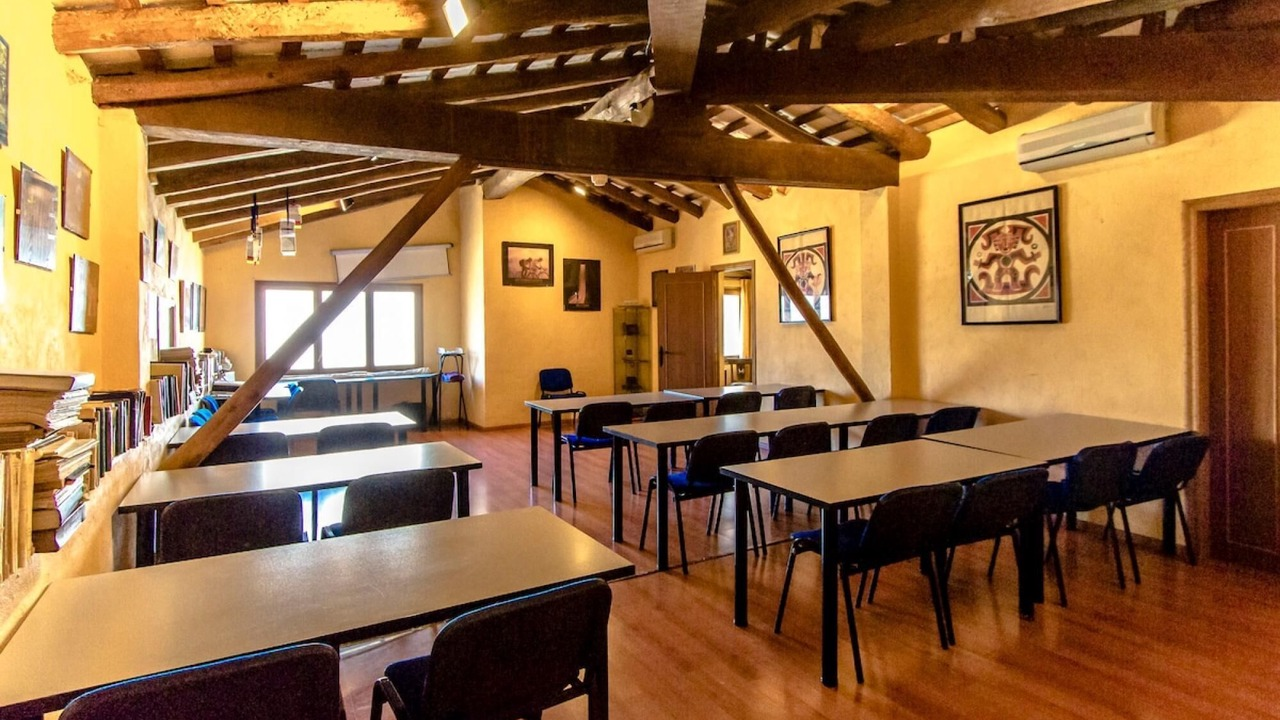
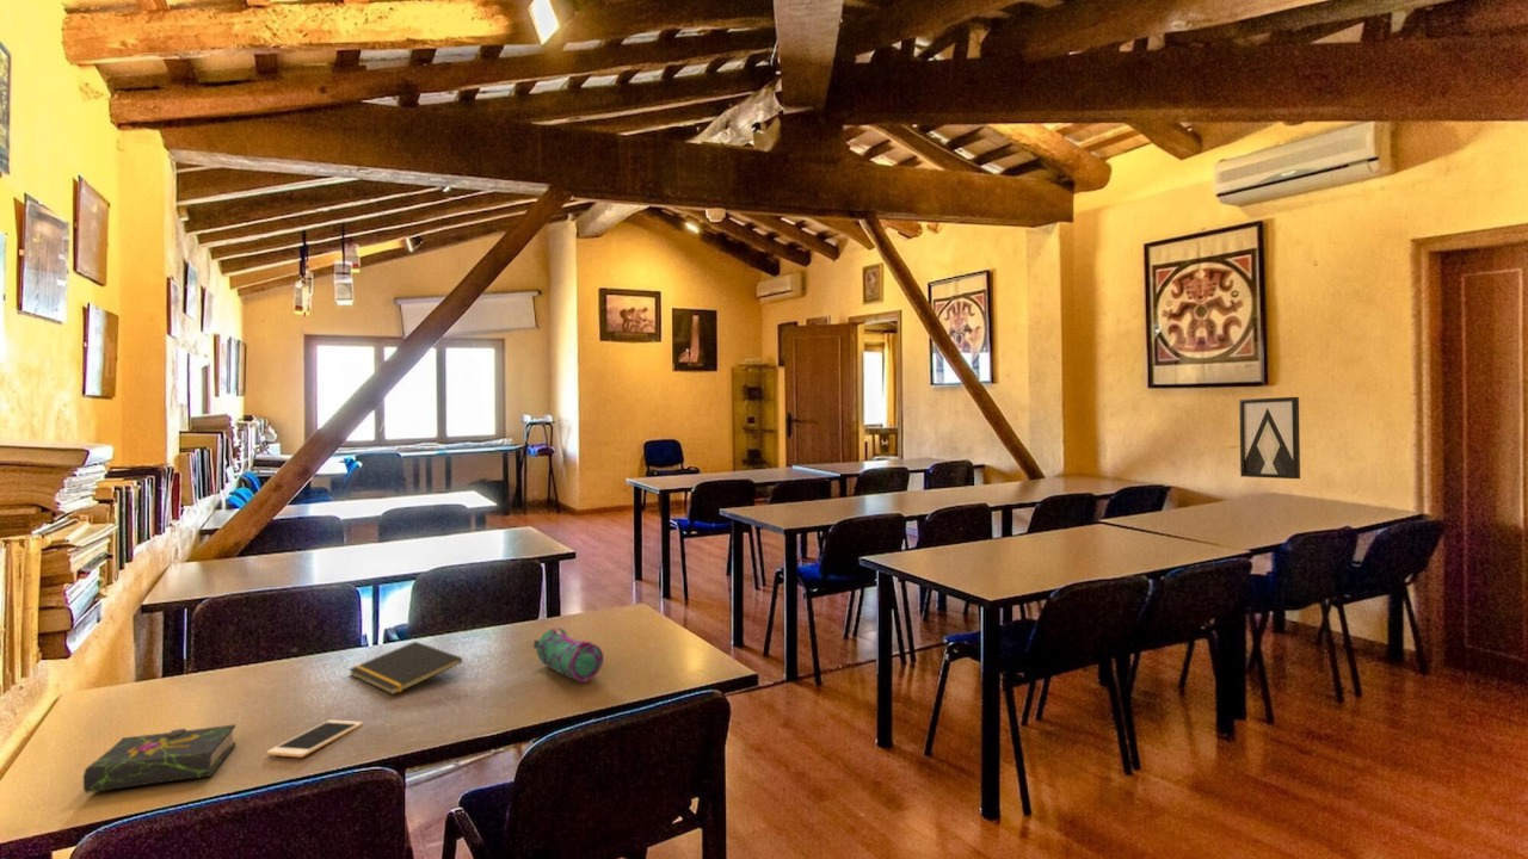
+ notepad (405, 666)
+ book (165, 756)
+ wall art (1268, 438)
+ cell phone (316, 737)
+ pencil case (568, 653)
